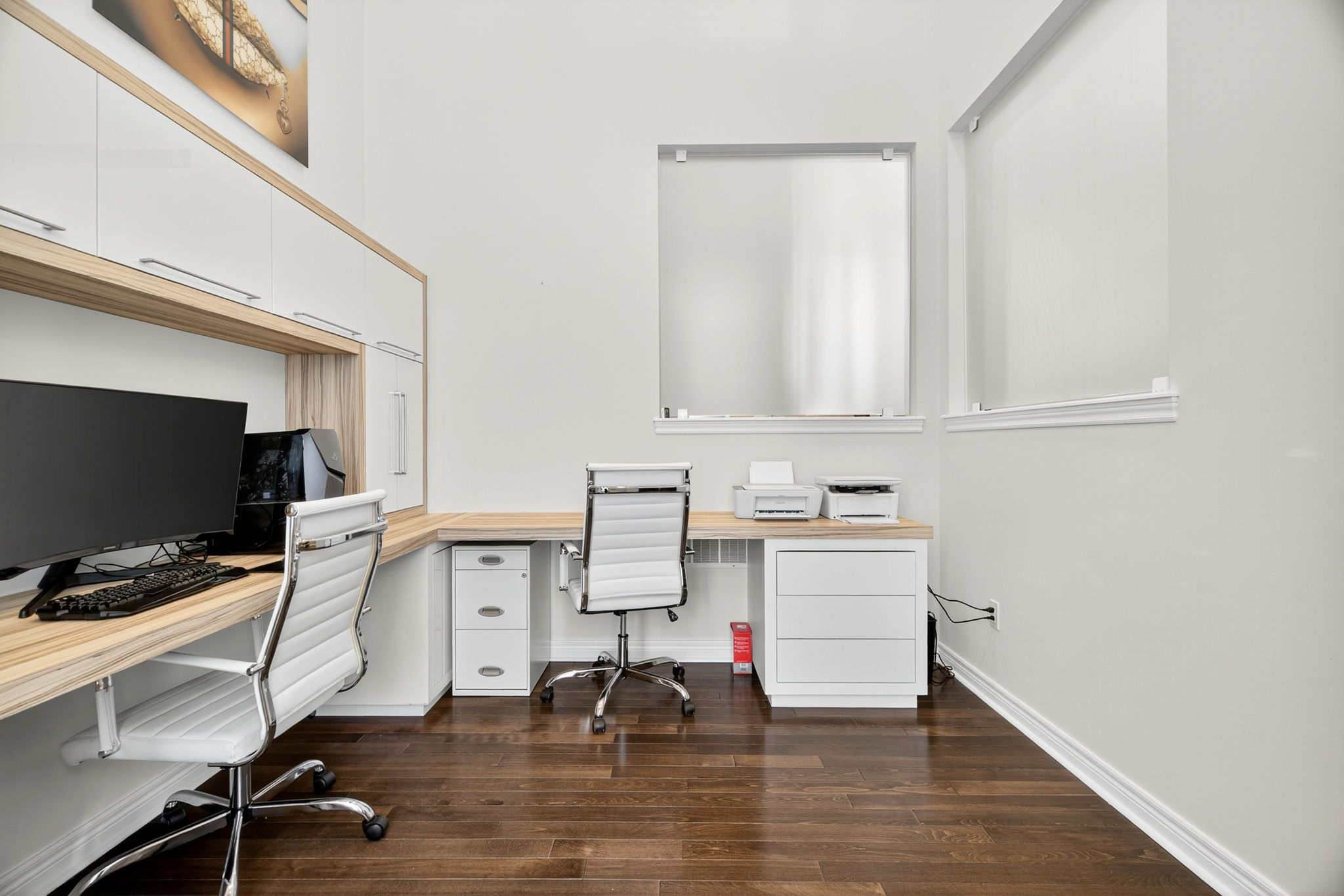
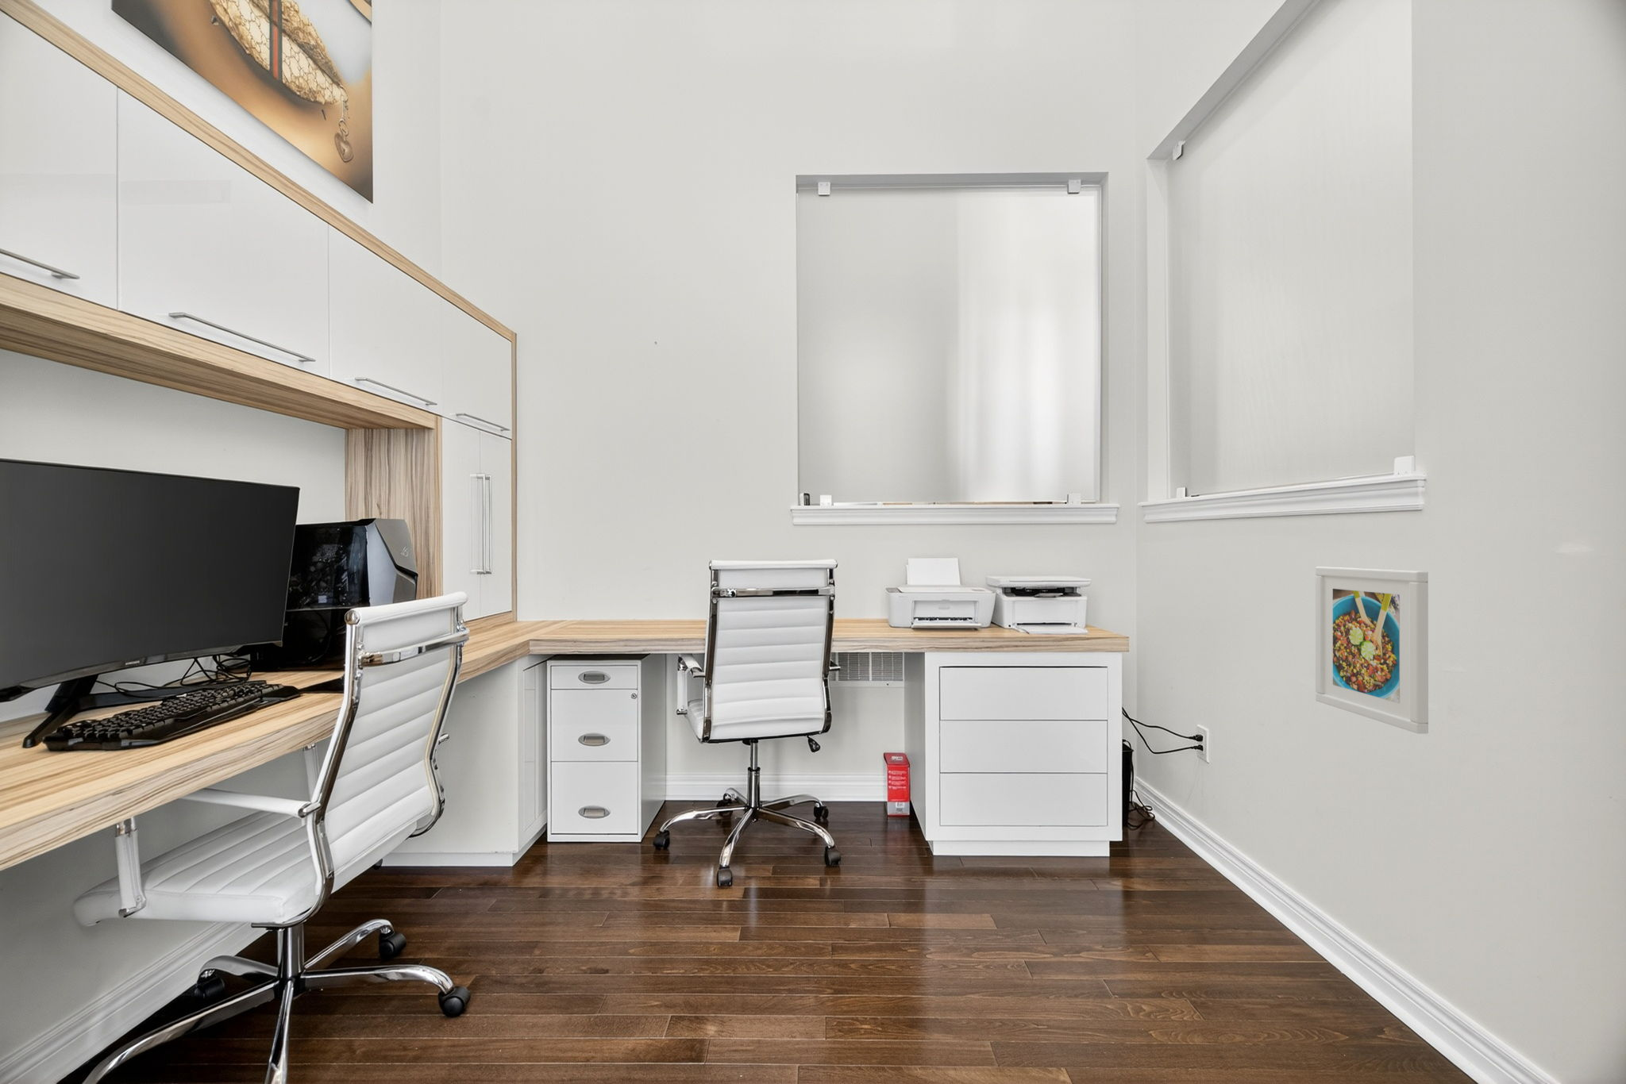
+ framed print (1366, 642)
